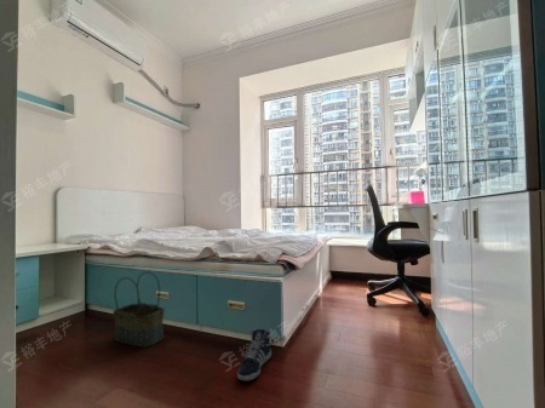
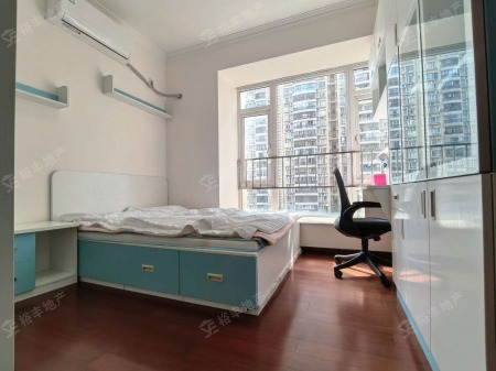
- basket (138, 306)
- sneaker (254, 350)
